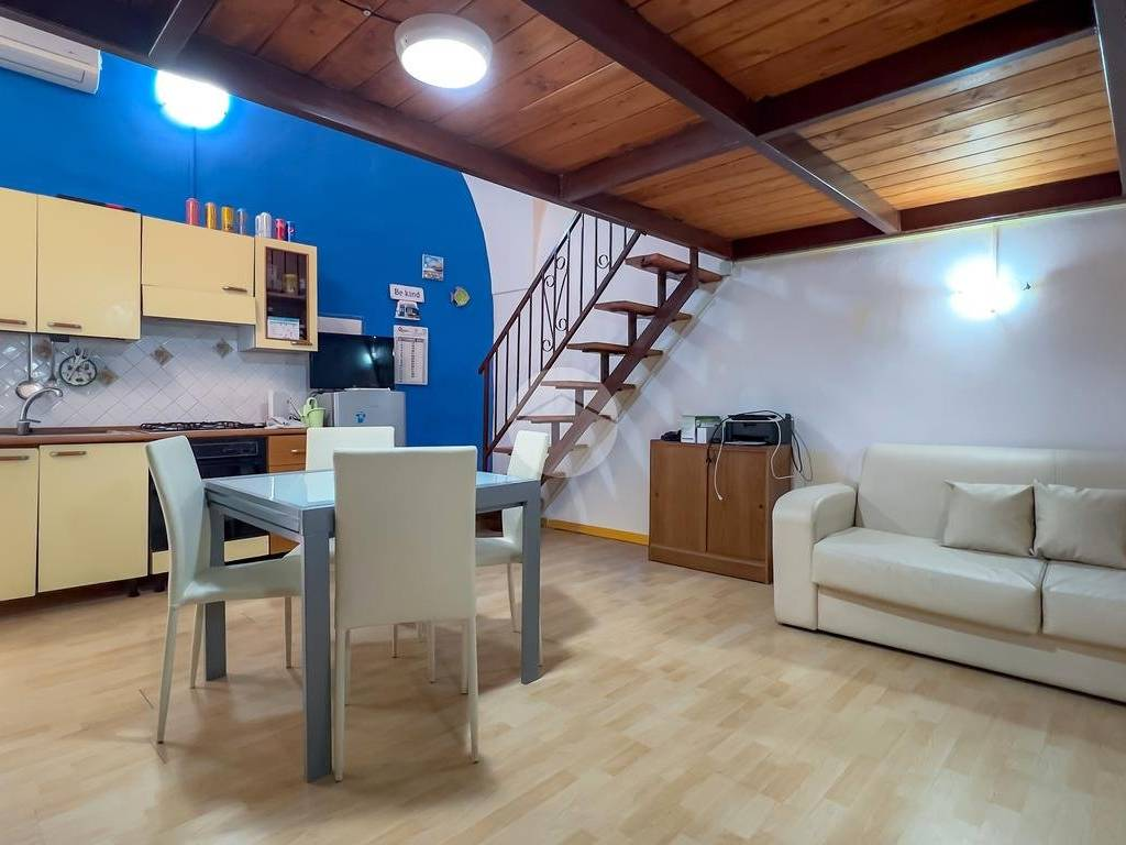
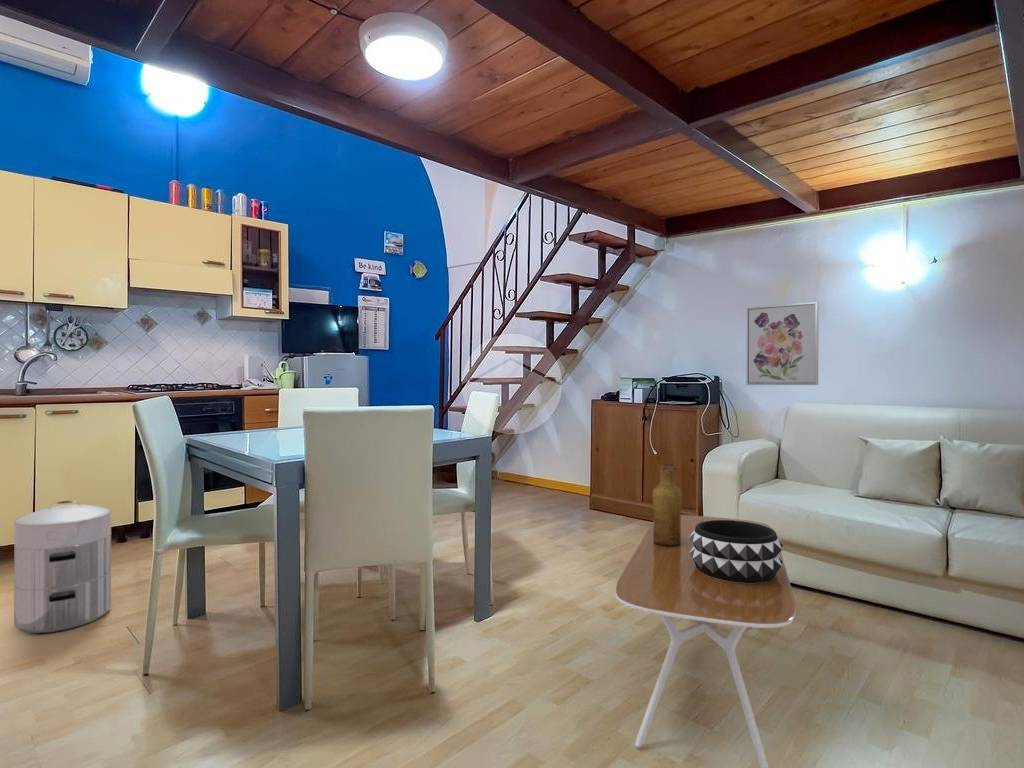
+ coffee table (707, 613)
+ wall art (781, 345)
+ vase (666, 503)
+ waste bin (64, 559)
+ decorative bowl (735, 548)
